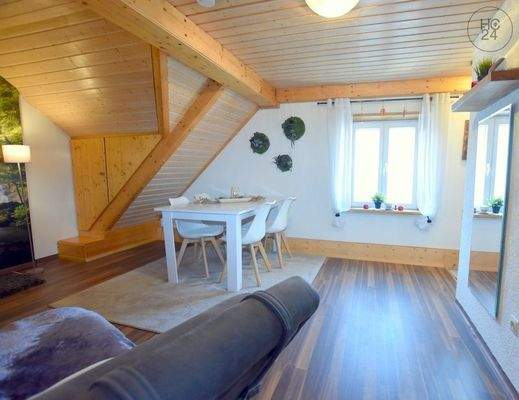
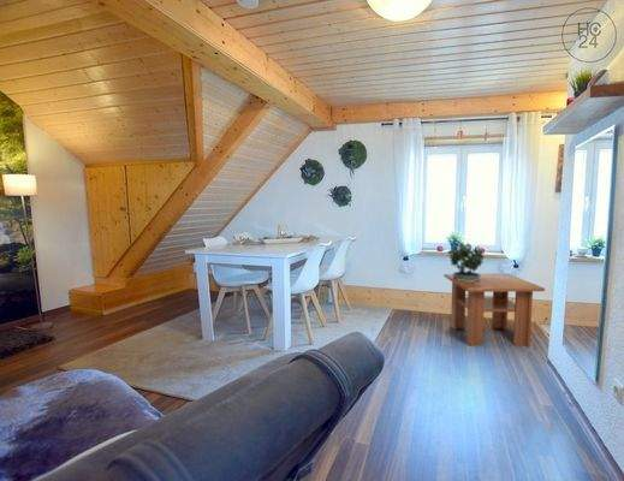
+ coffee table (488, 308)
+ potted plant (465, 259)
